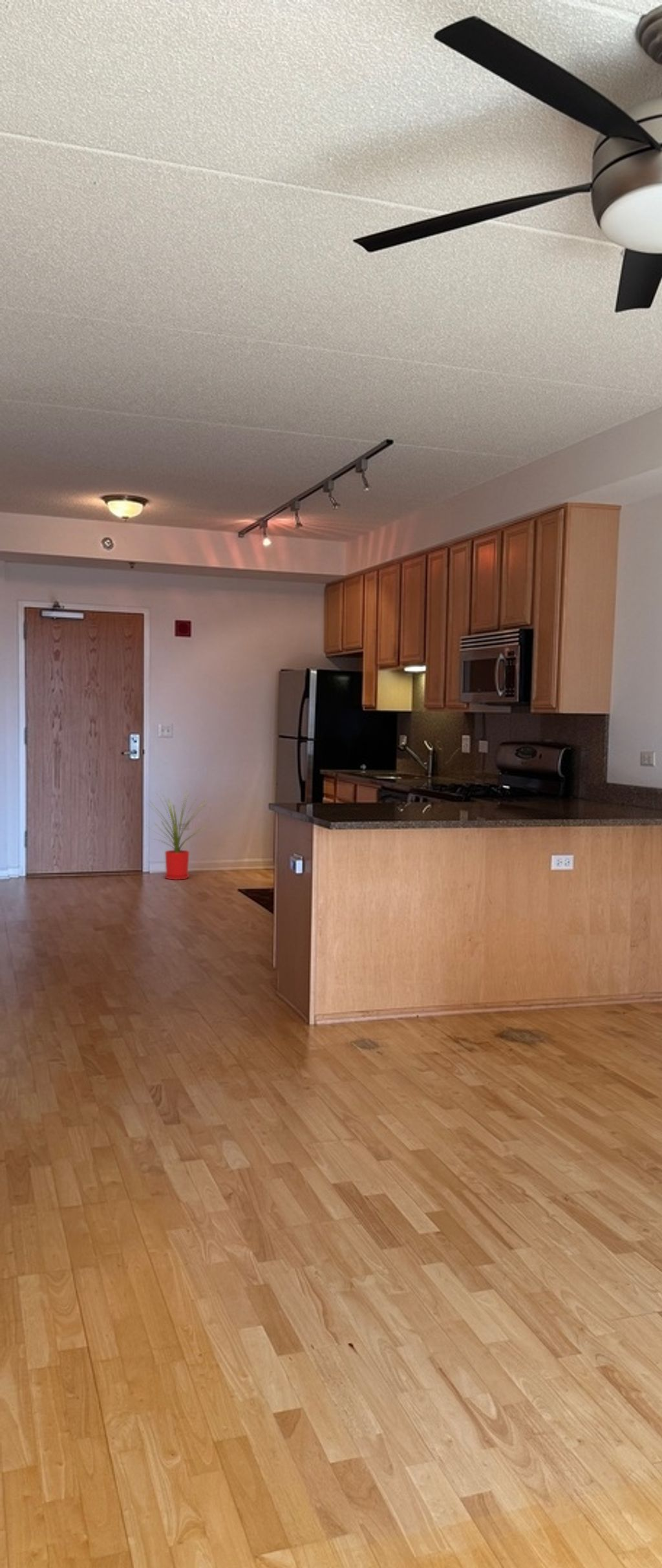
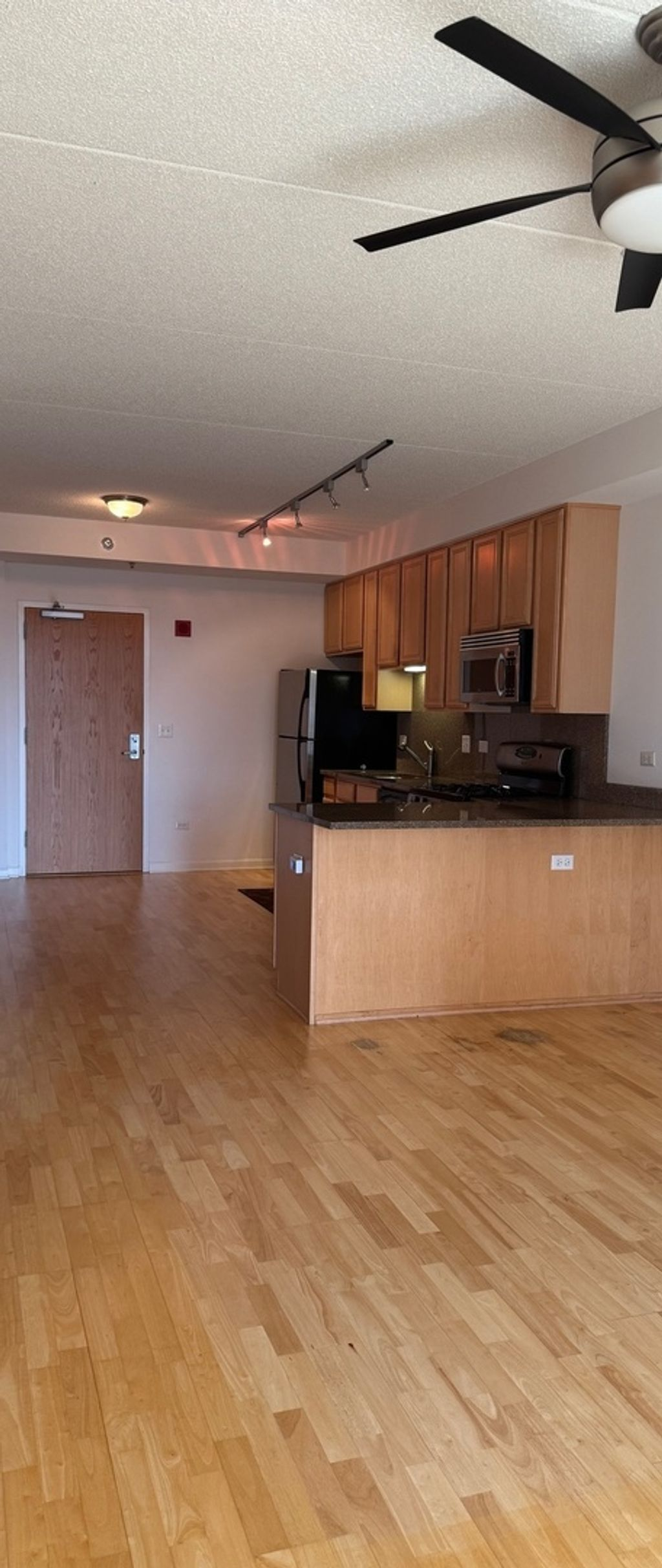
- house plant (176, 835)
